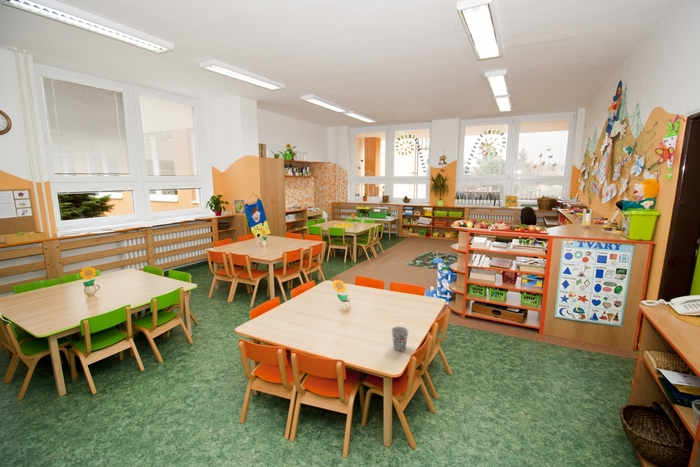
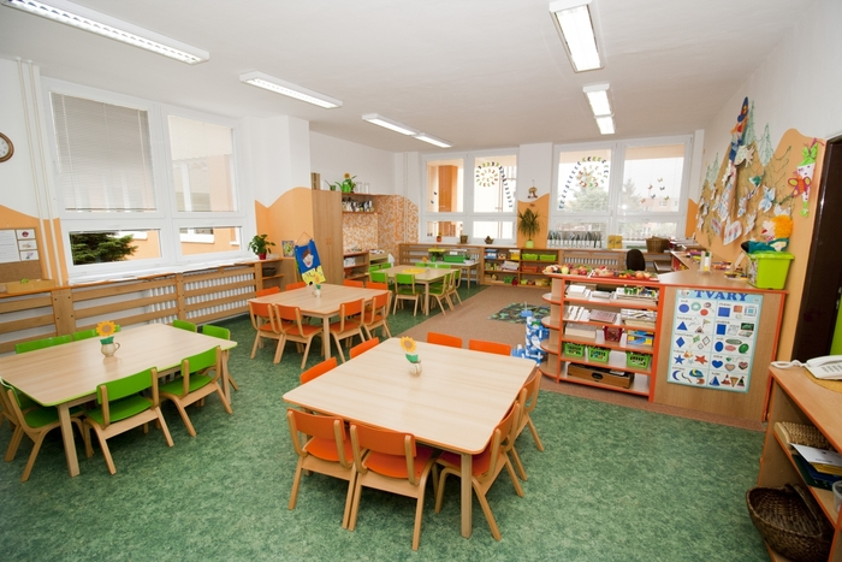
- cup (399, 339)
